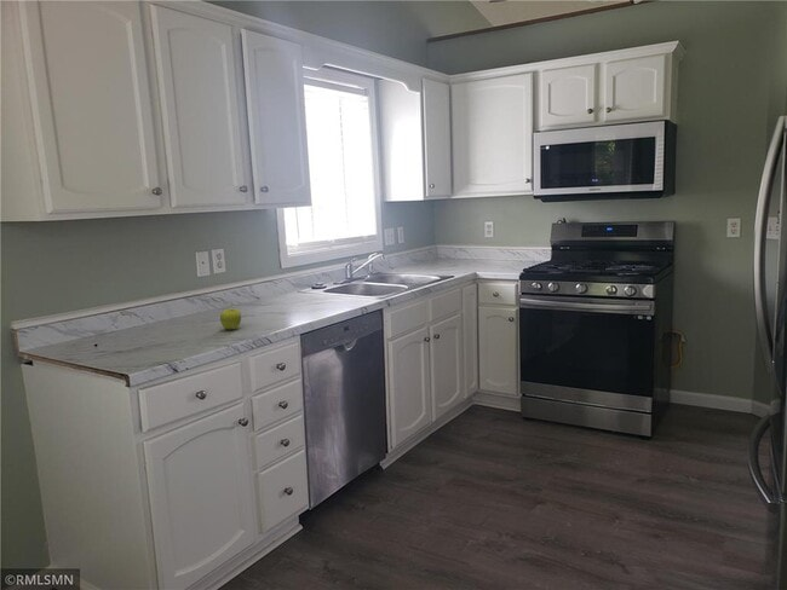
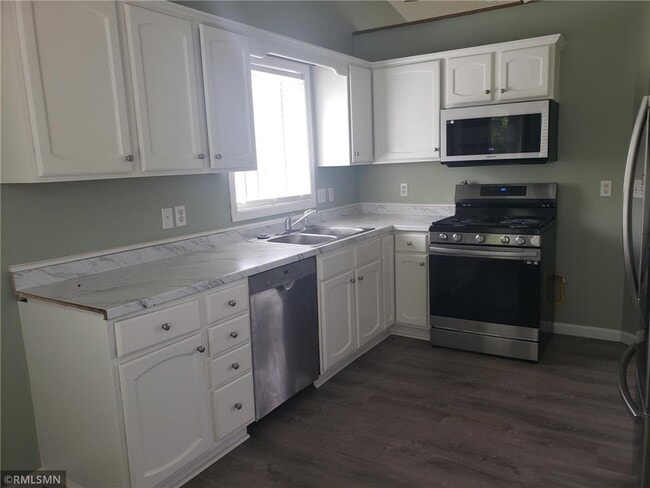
- fruit (230, 318)
